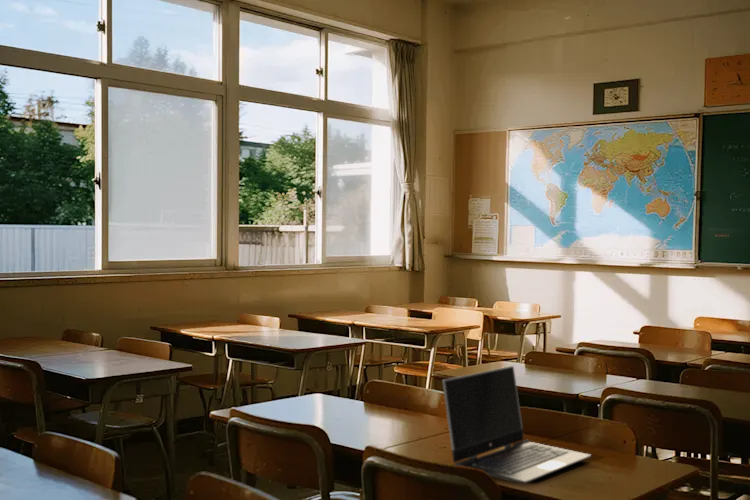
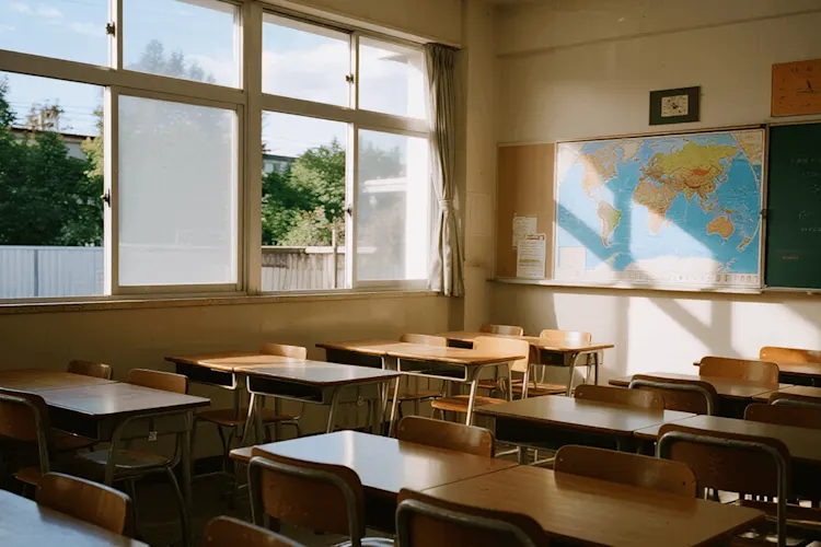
- laptop computer (518, 421)
